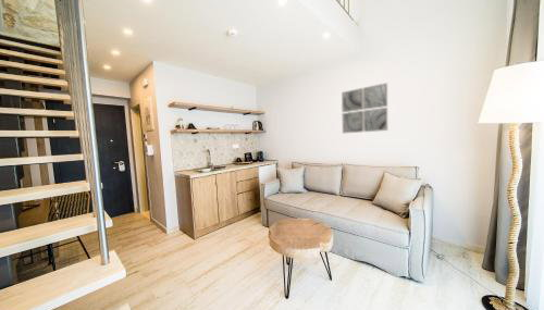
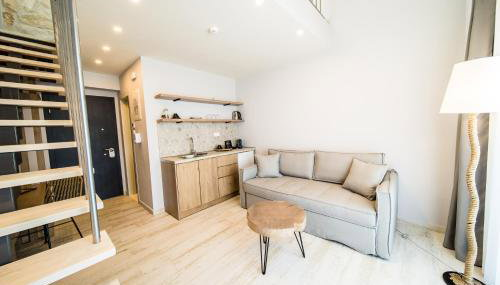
- wall art (363, 109)
